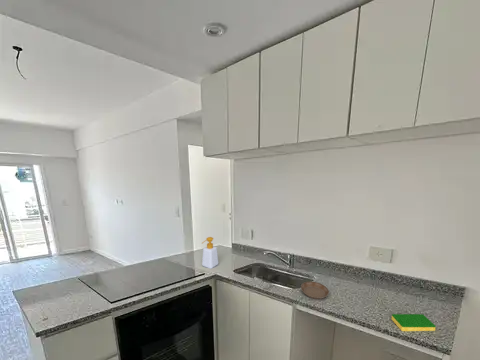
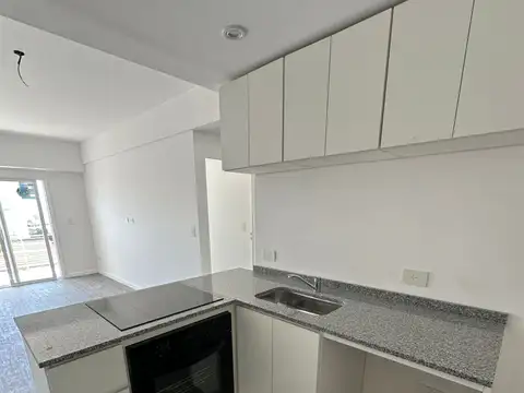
- soap bottle (208, 252)
- saucer (314, 291)
- dish sponge (412, 322)
